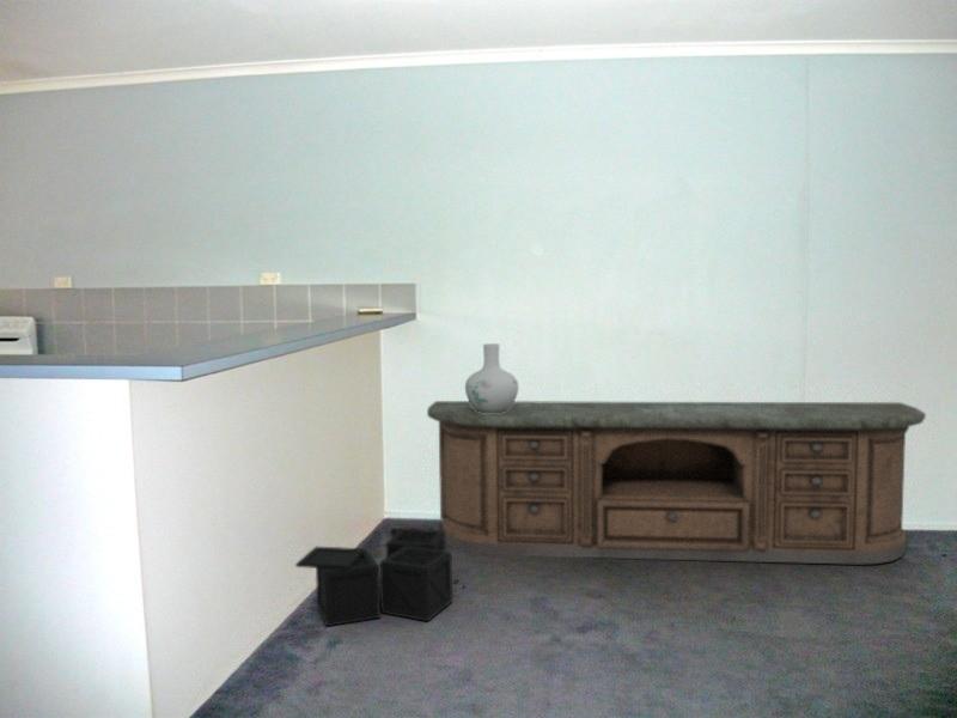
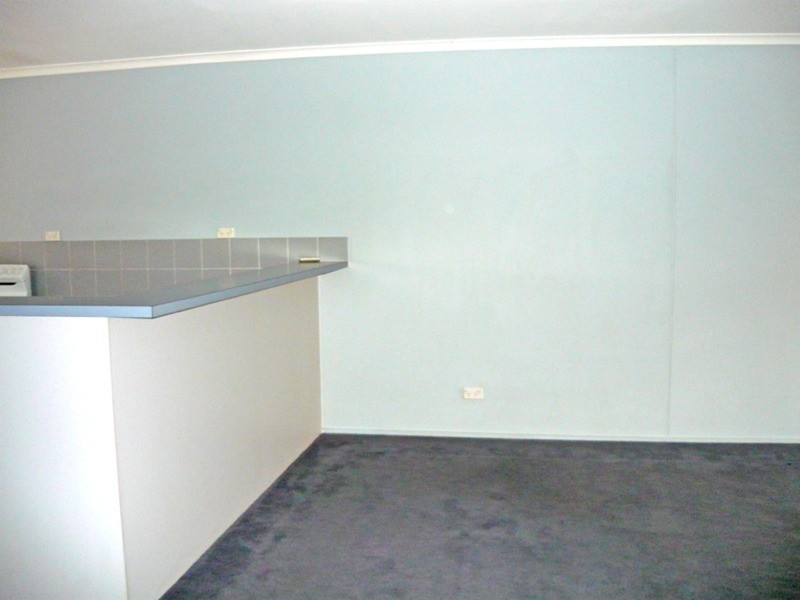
- vase (492, 377)
- storage bin (389, 570)
- sideboard (666, 477)
